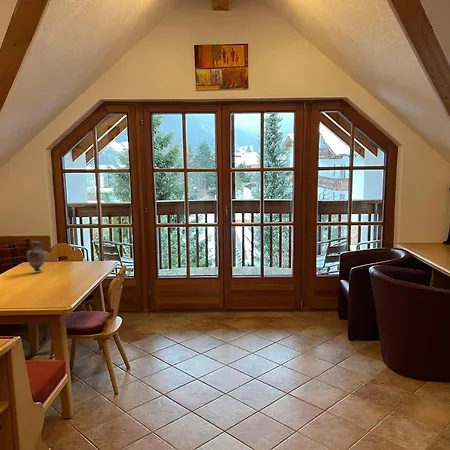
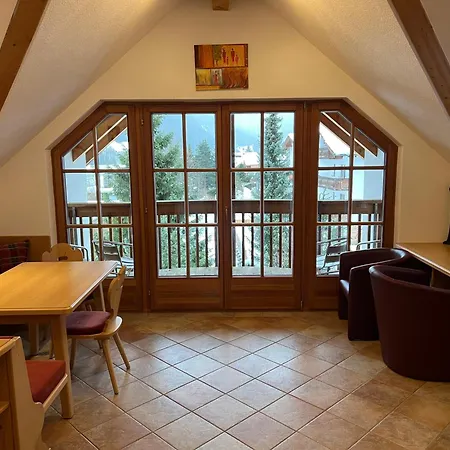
- vase (36, 255)
